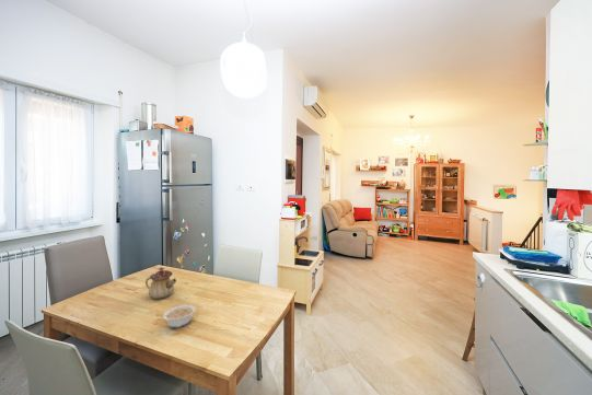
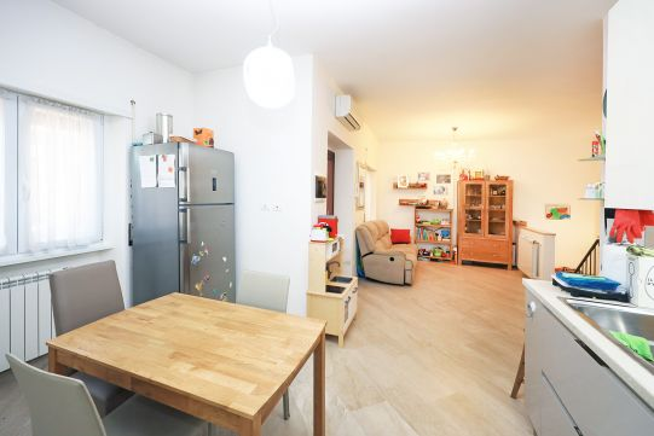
- legume (178, 316)
- teapot (160, 280)
